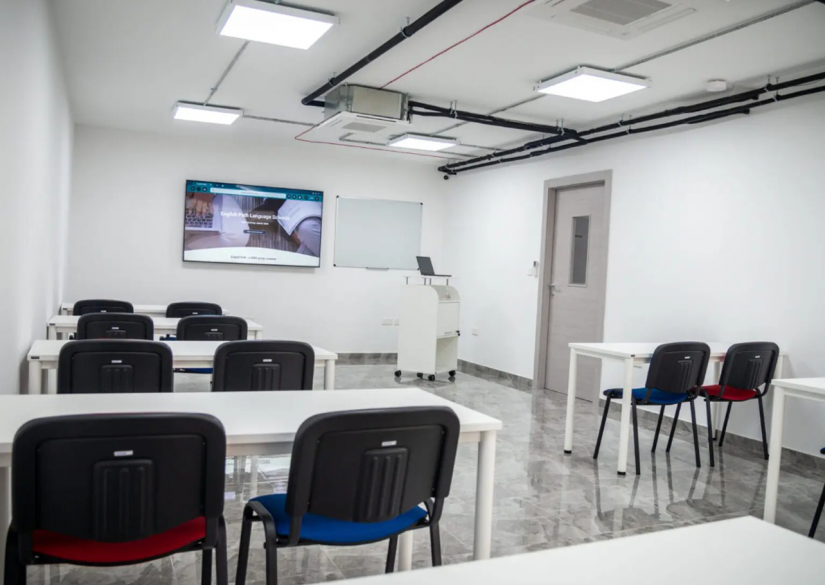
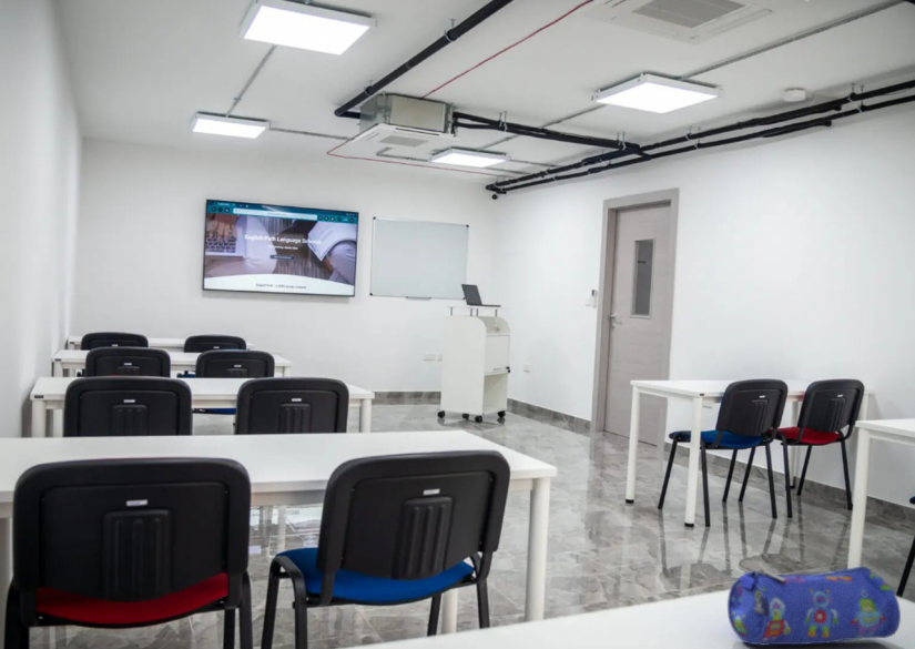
+ pencil case (811, 602)
